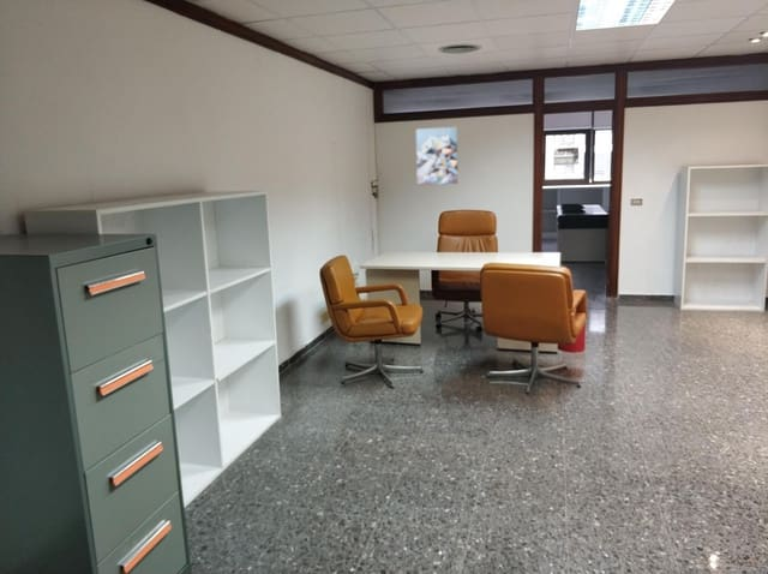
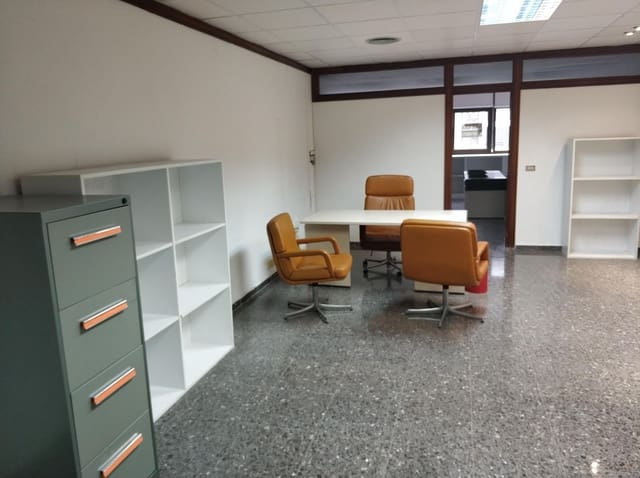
- wall art (437, 156)
